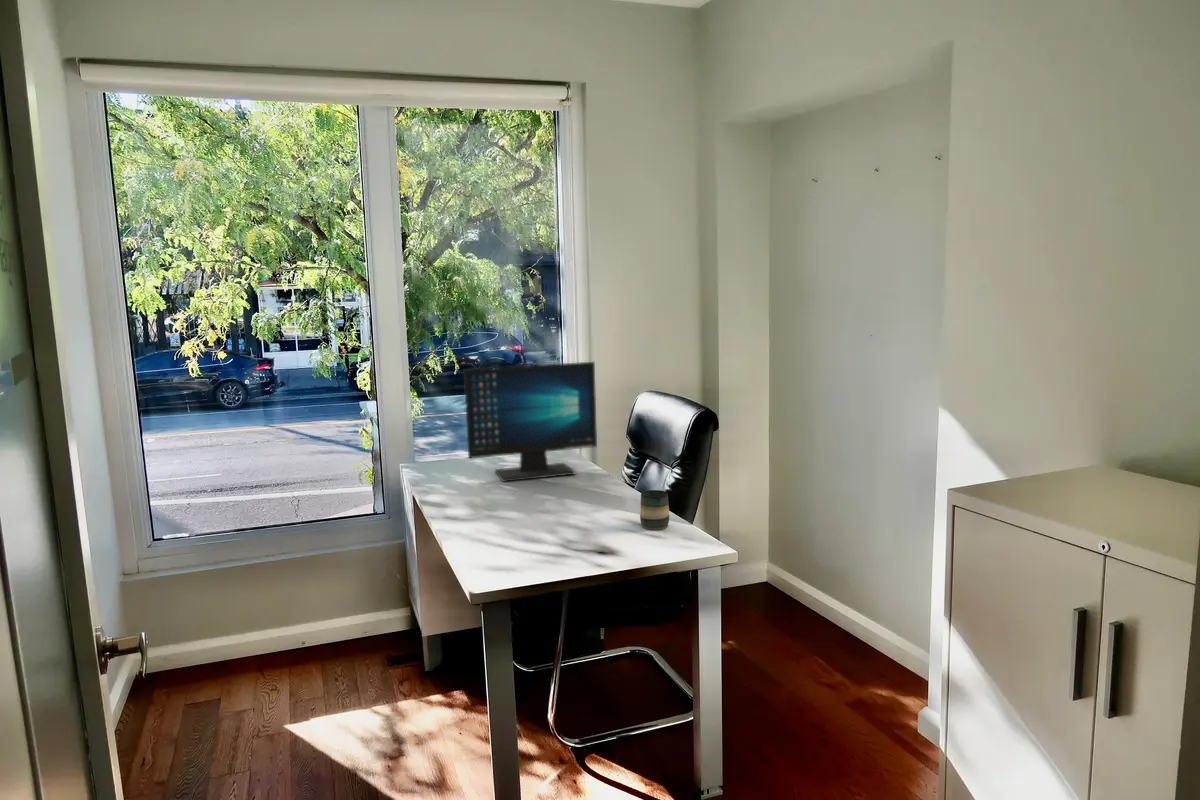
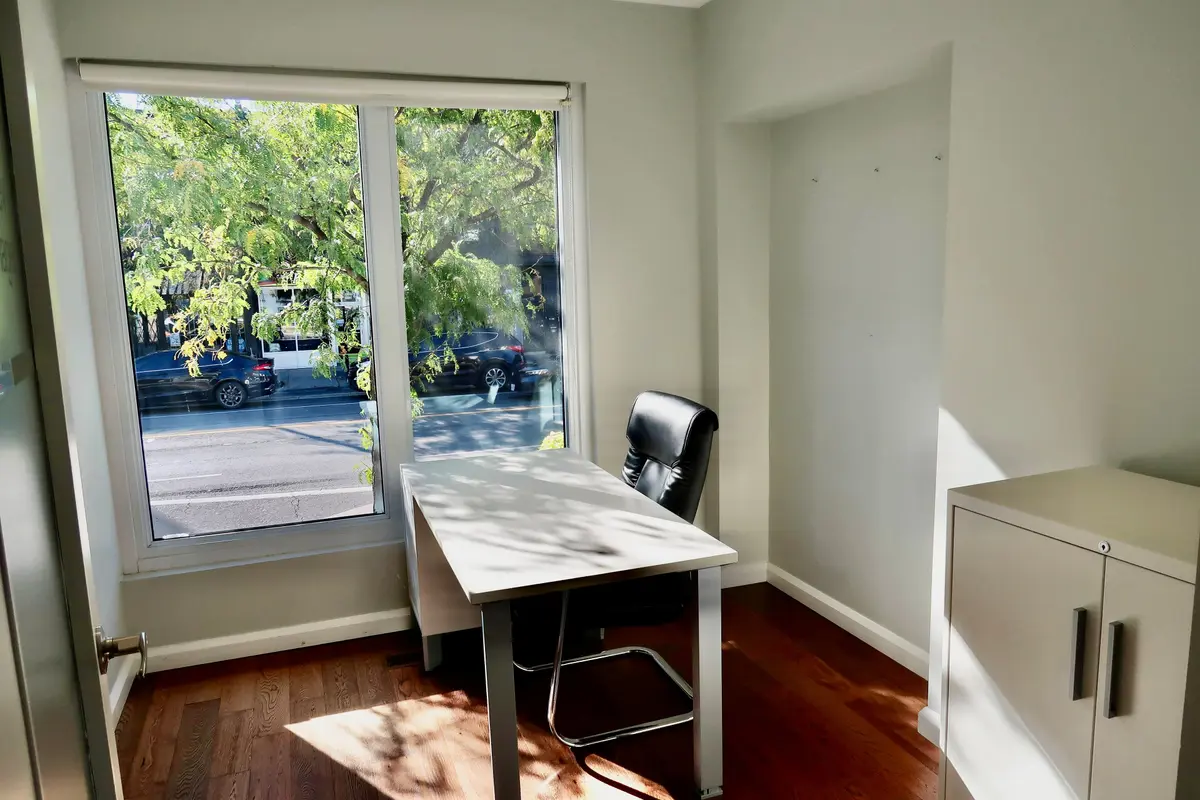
- computer monitor (532, 419)
- mug (652, 508)
